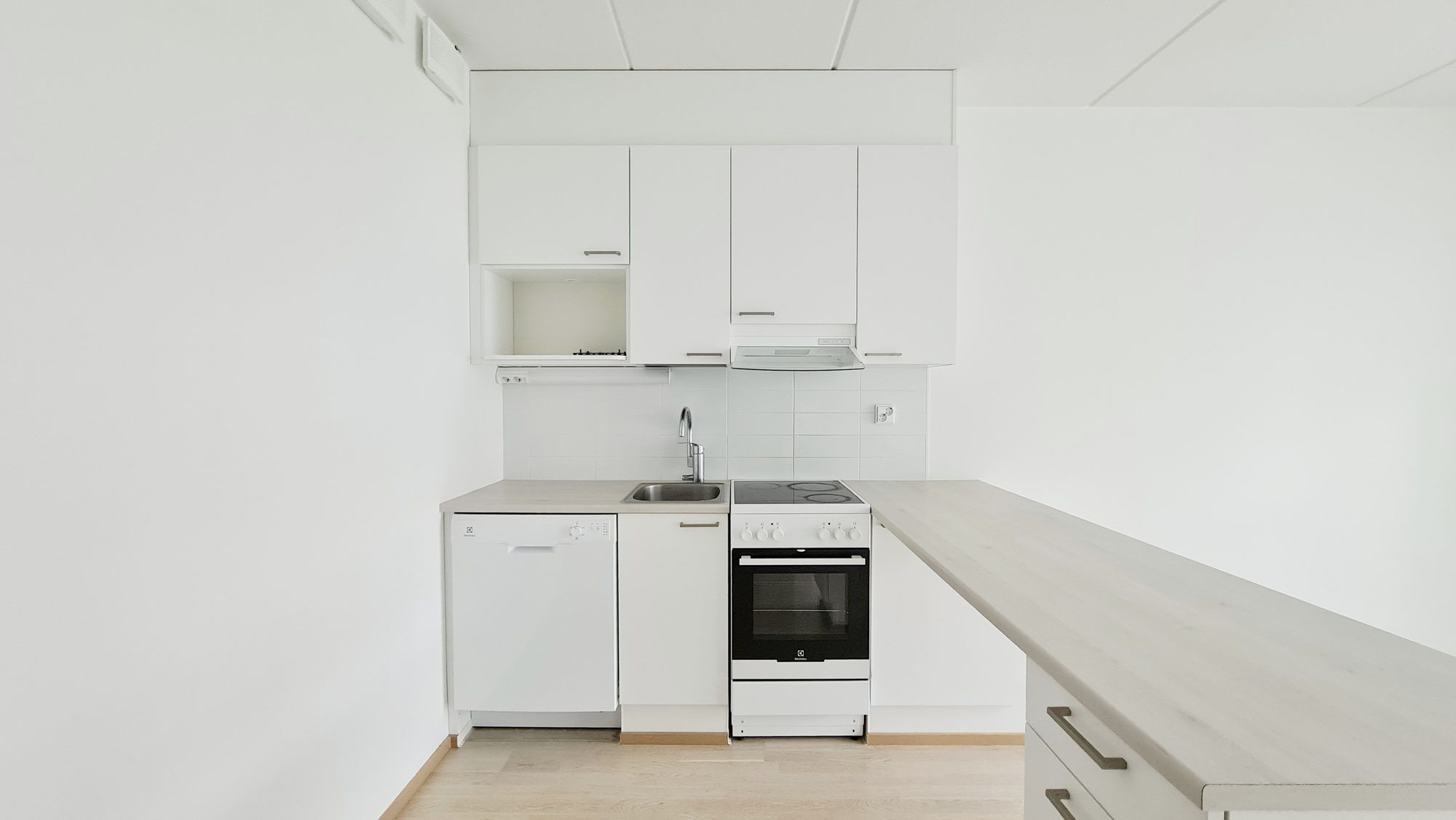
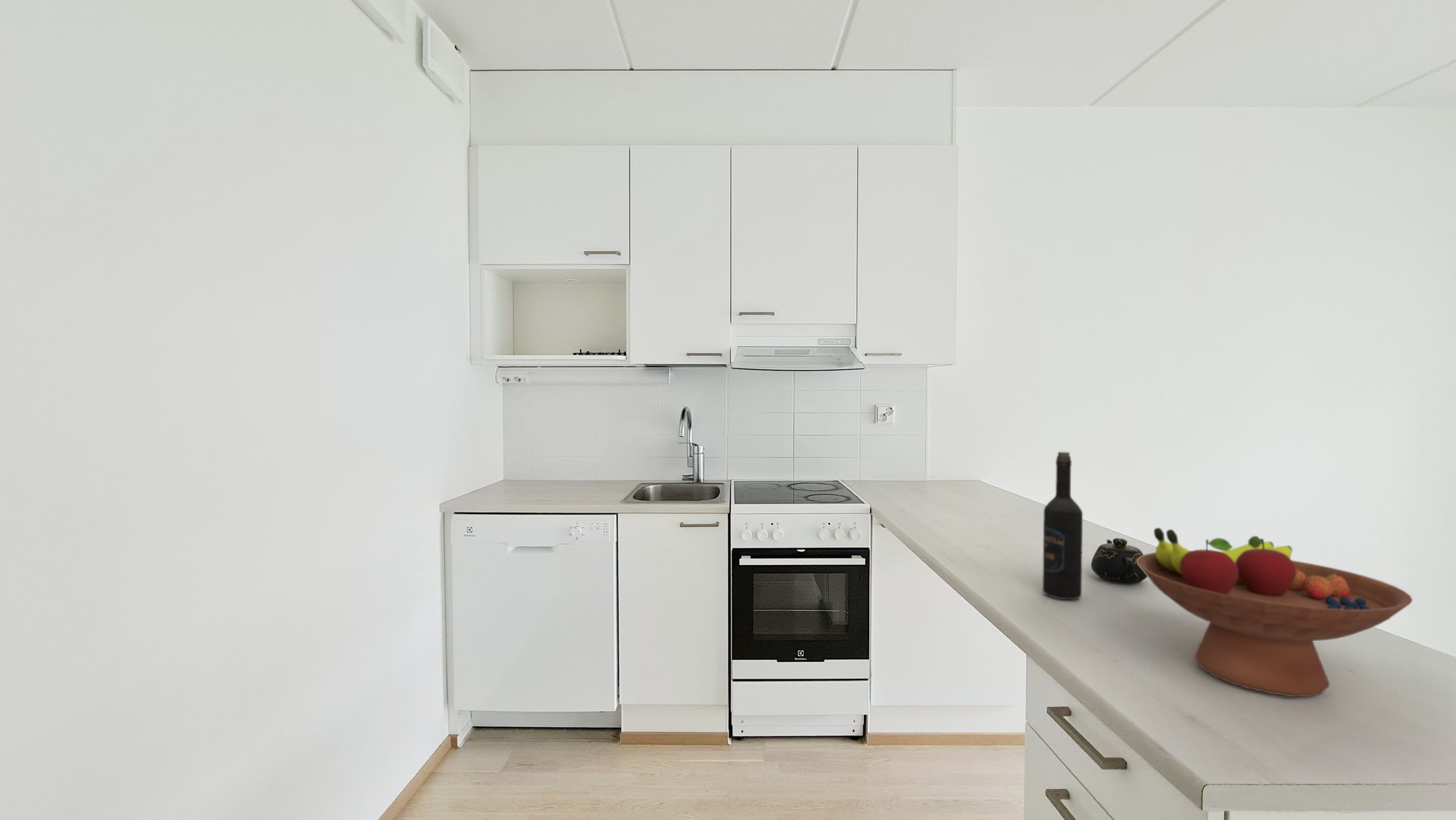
+ wine bottle (1062, 524)
+ teapot (1118, 558)
+ fruit bowl (1259, 606)
